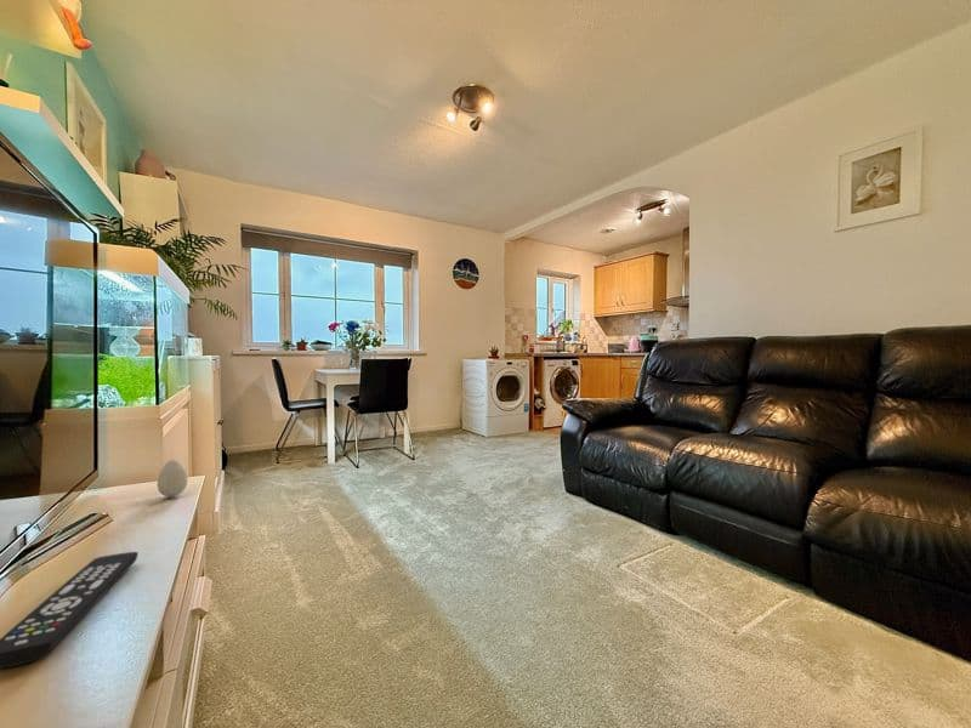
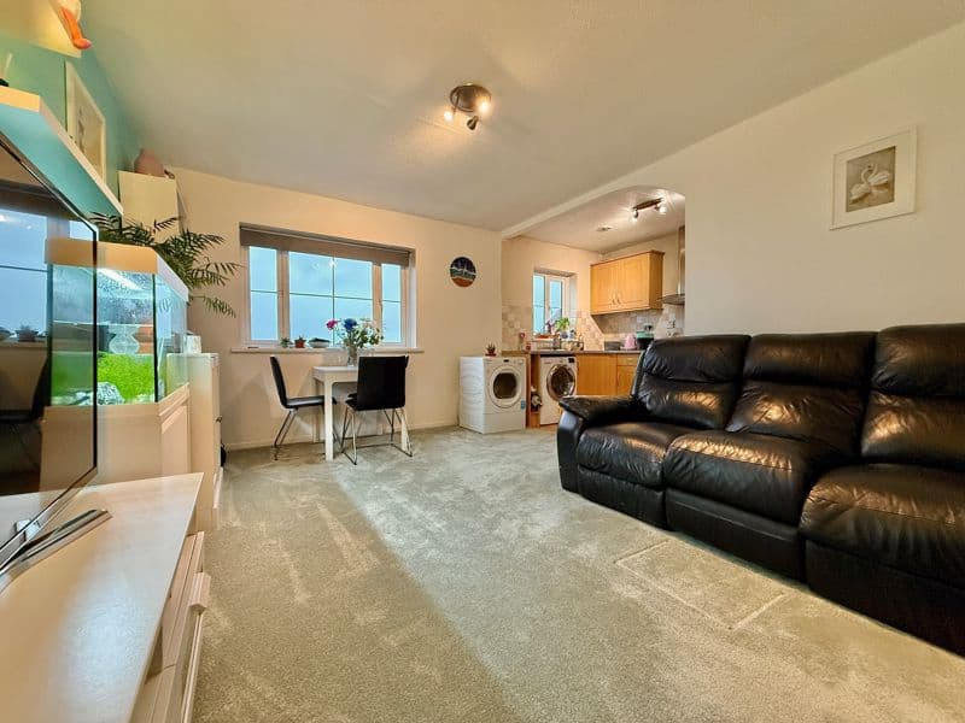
- remote control (75, 598)
- decorative egg (172, 477)
